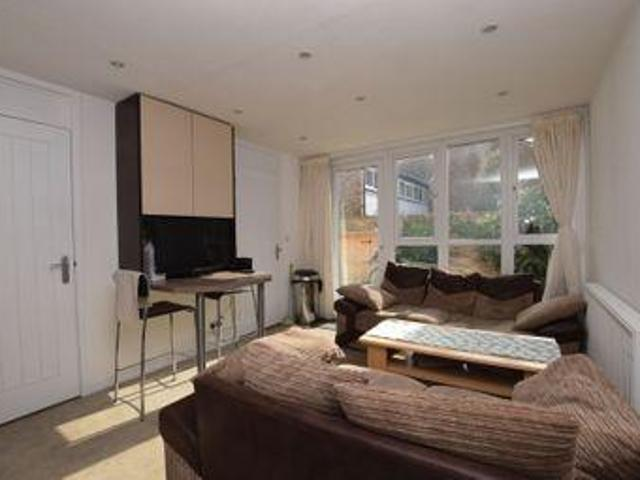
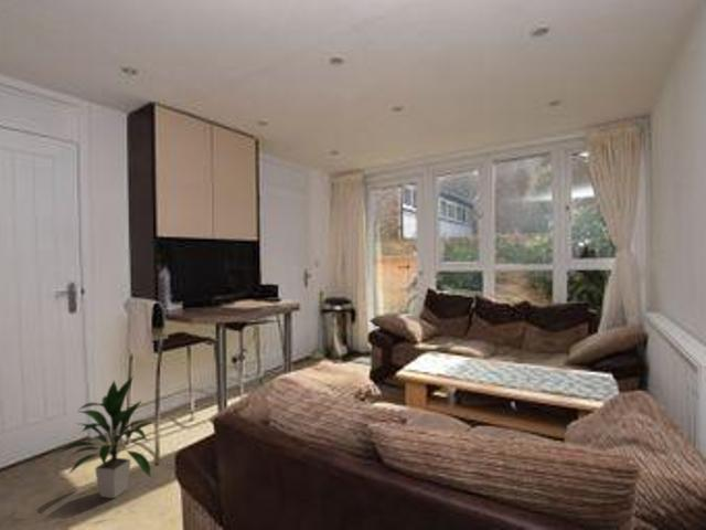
+ indoor plant (114, 438)
